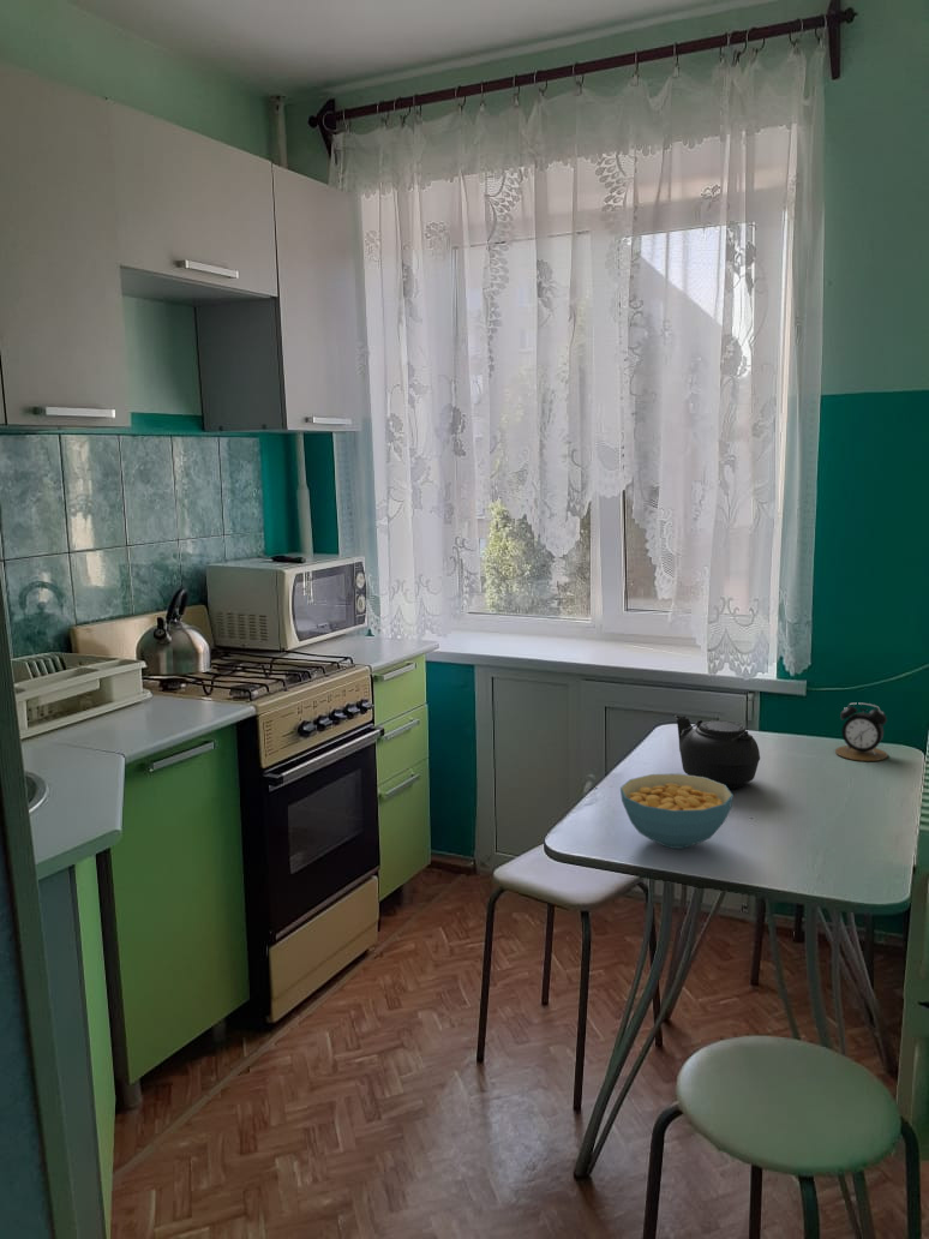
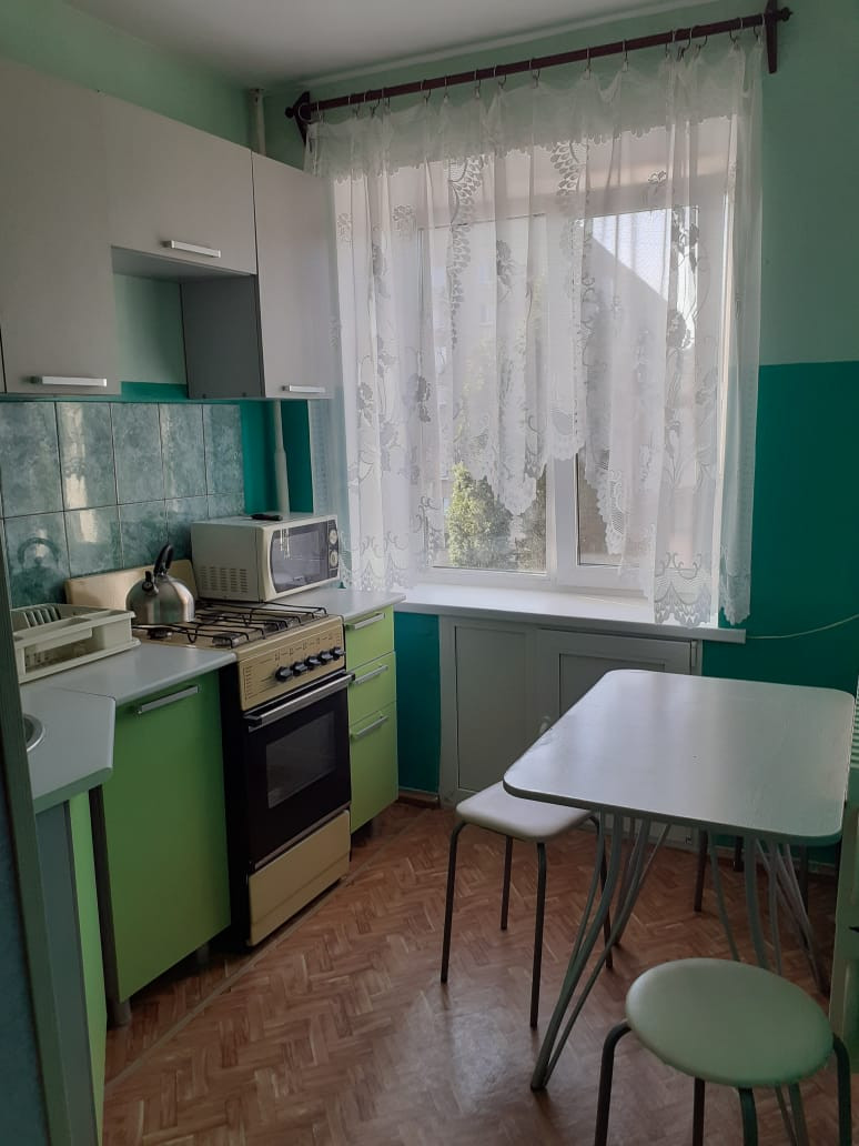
- alarm clock (862, 729)
- cereal bowl (675, 816)
- teapot (712, 752)
